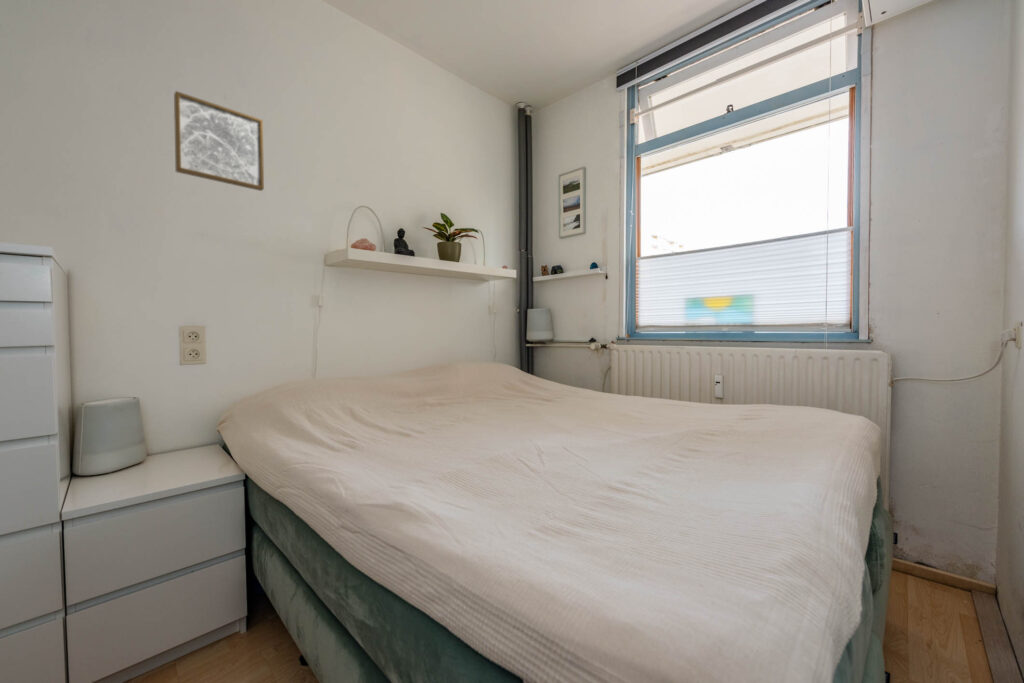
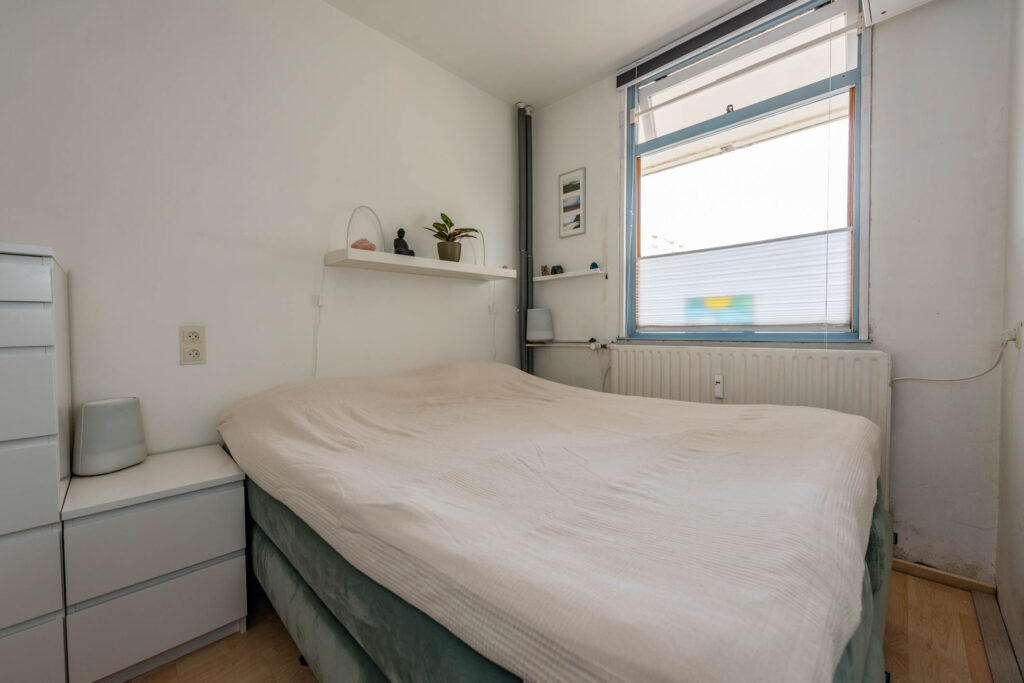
- wall art (221, 144)
